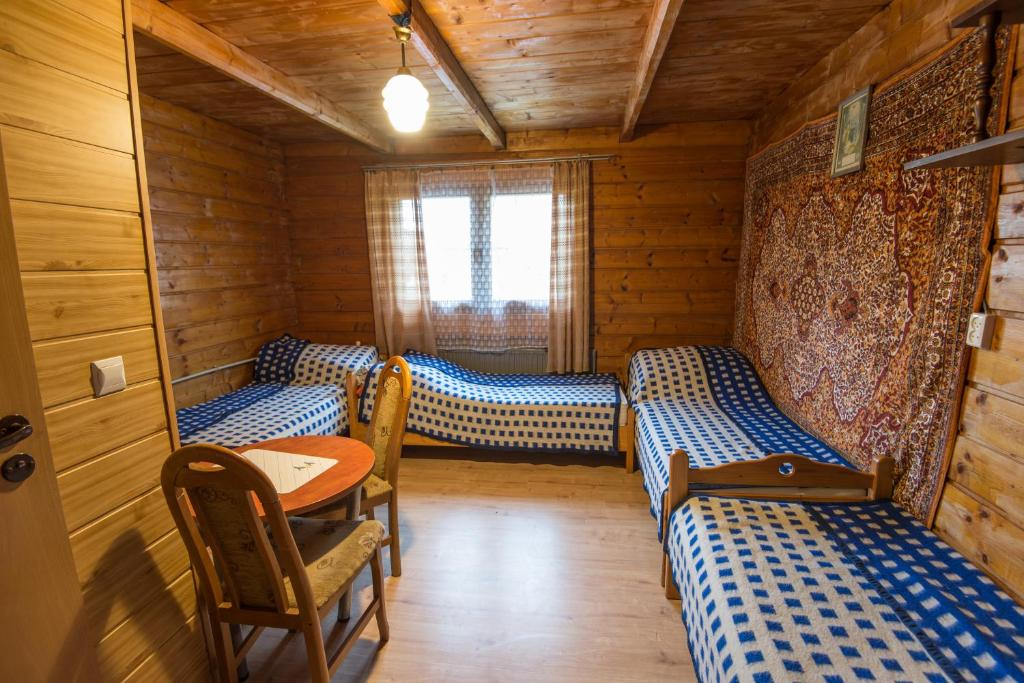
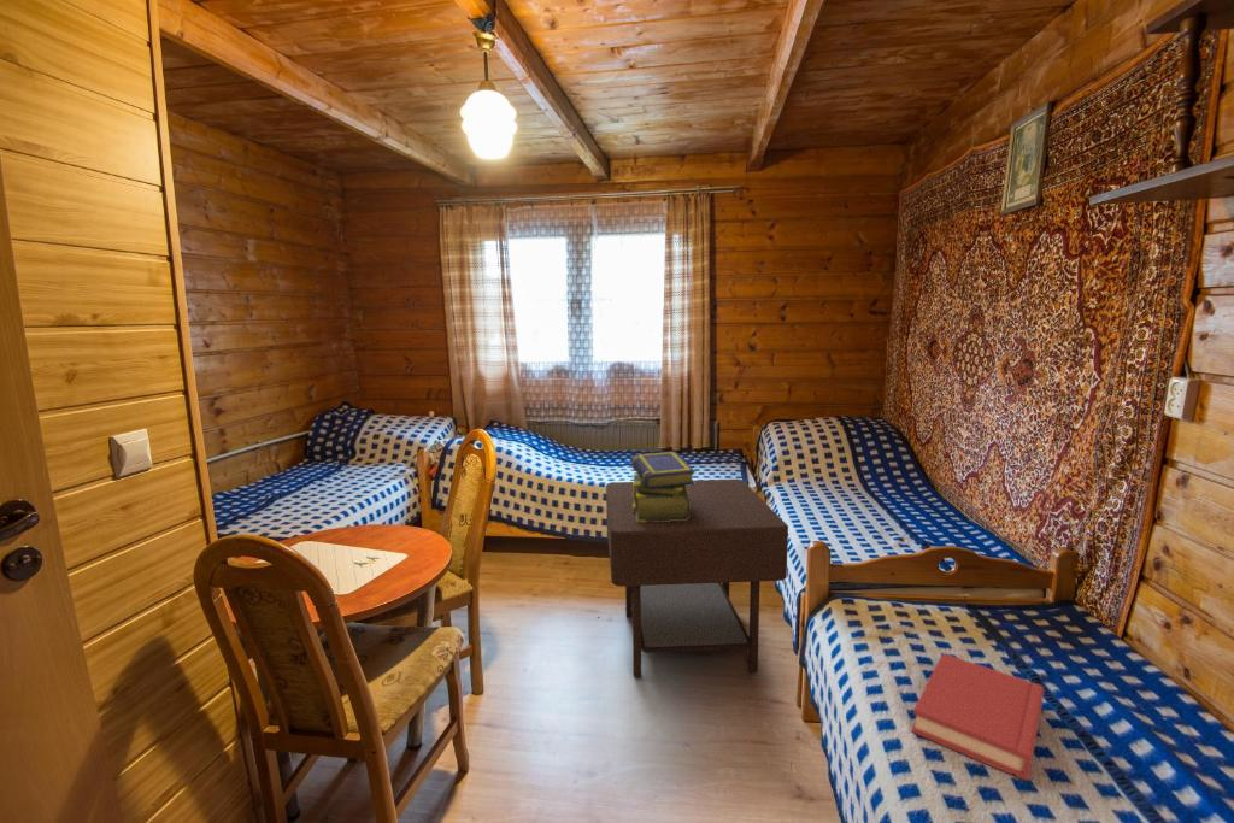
+ hardback book (980, 709)
+ side table (686, 571)
+ stack of books (662, 484)
